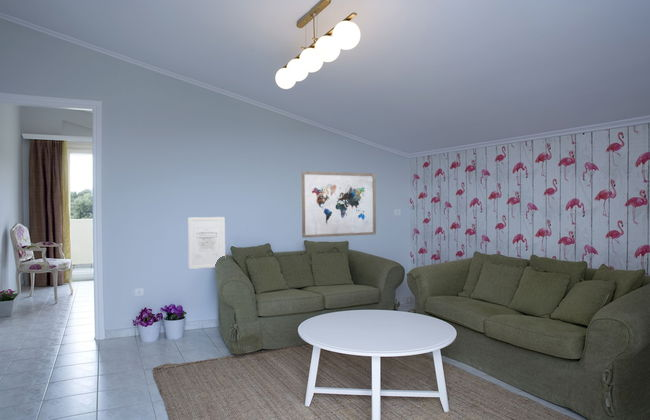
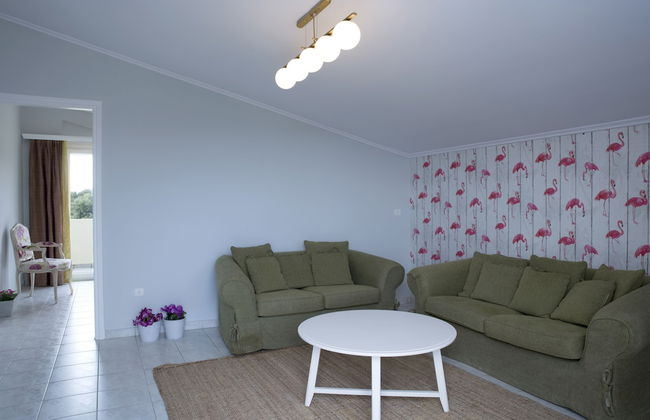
- wall art (340, 204)
- wall art (206, 242)
